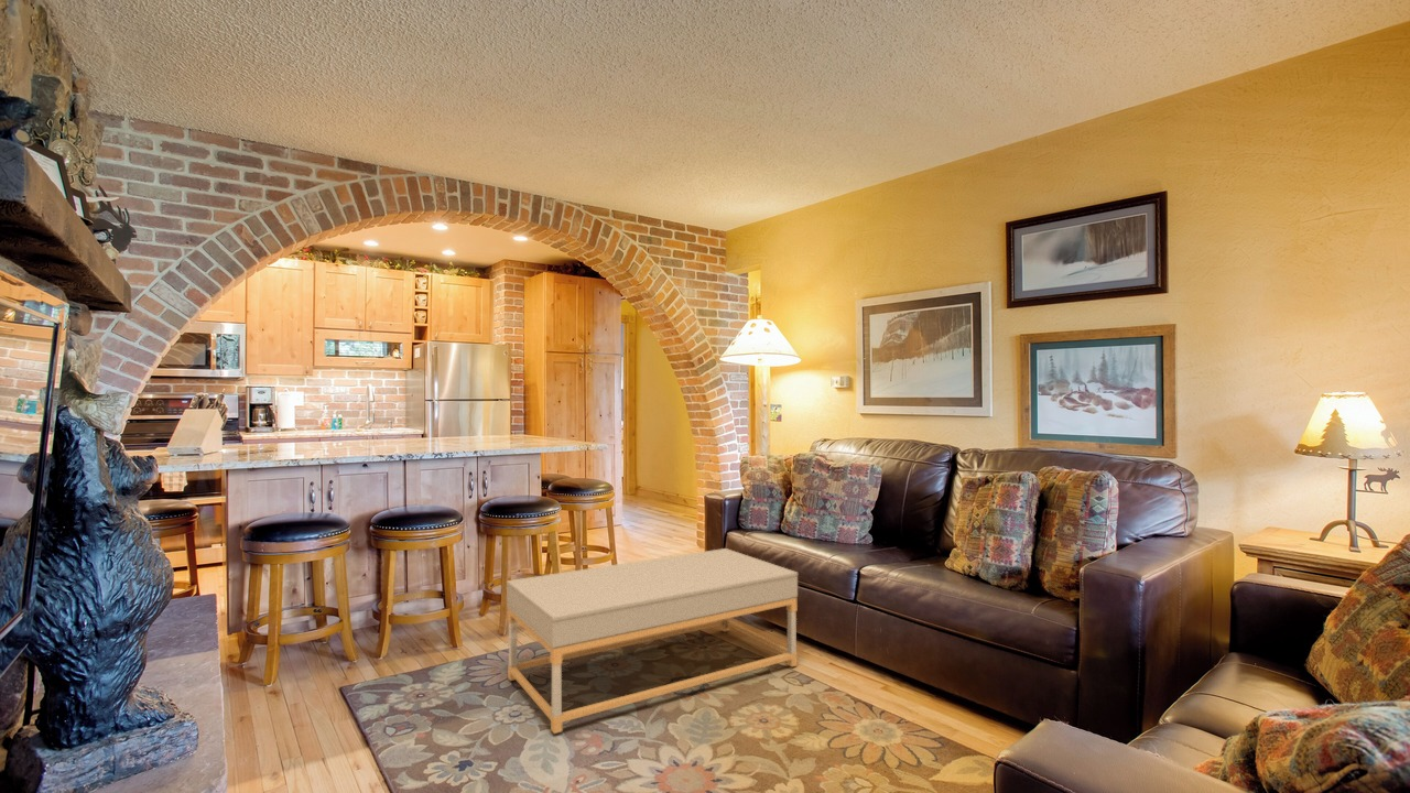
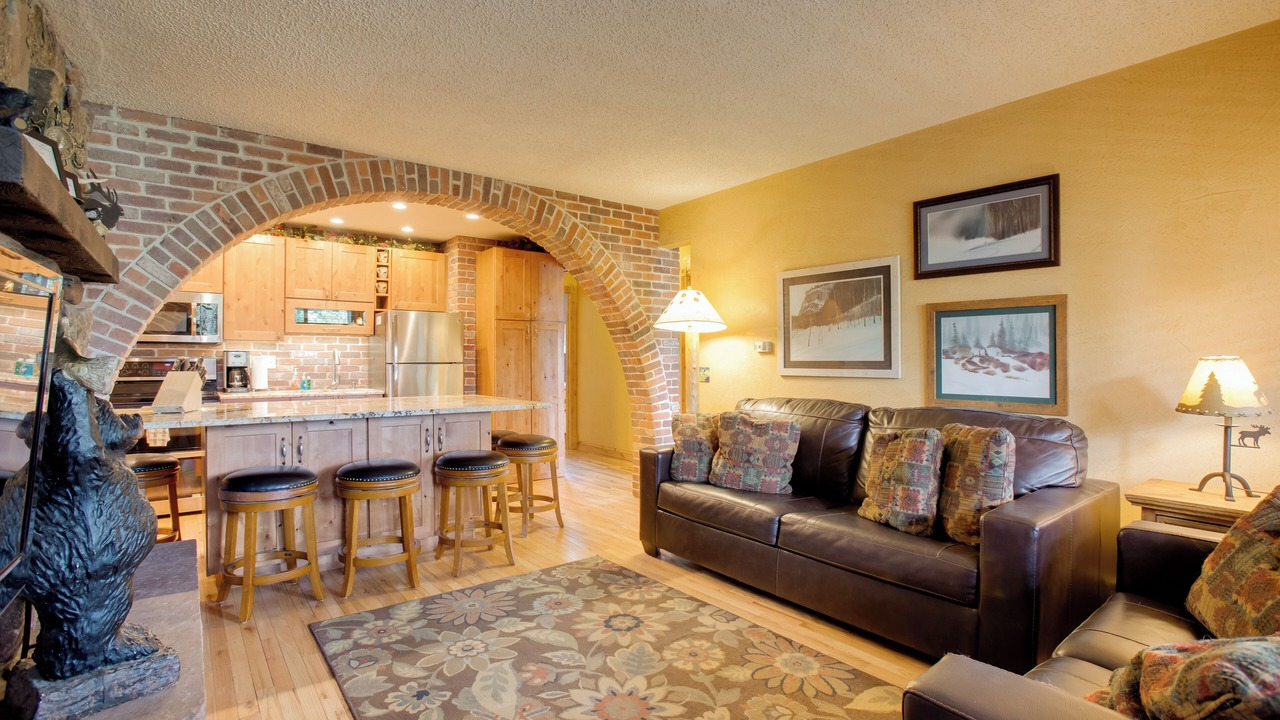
- coffee table (654, 623)
